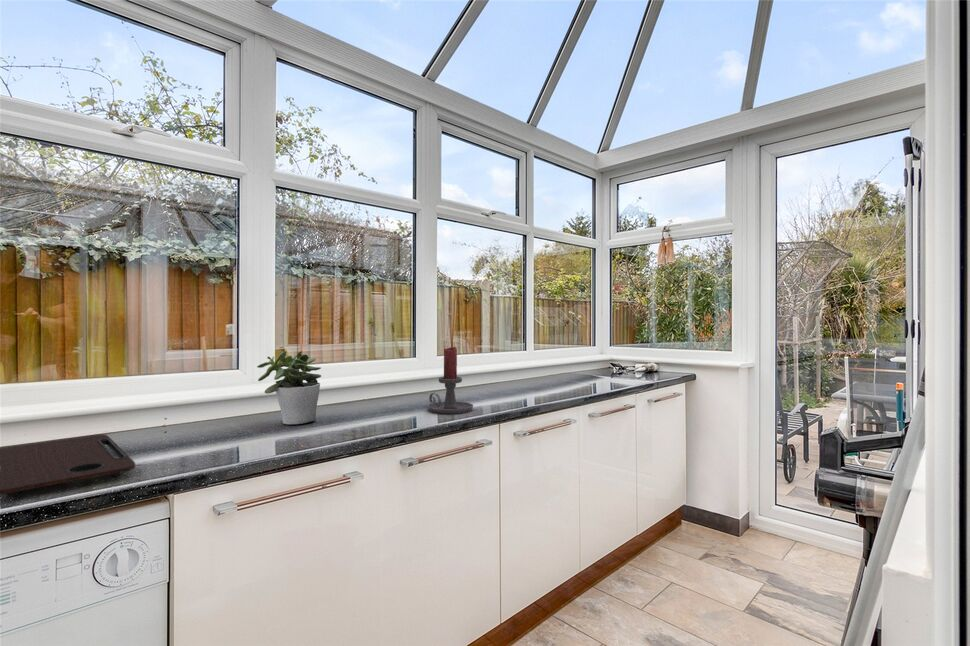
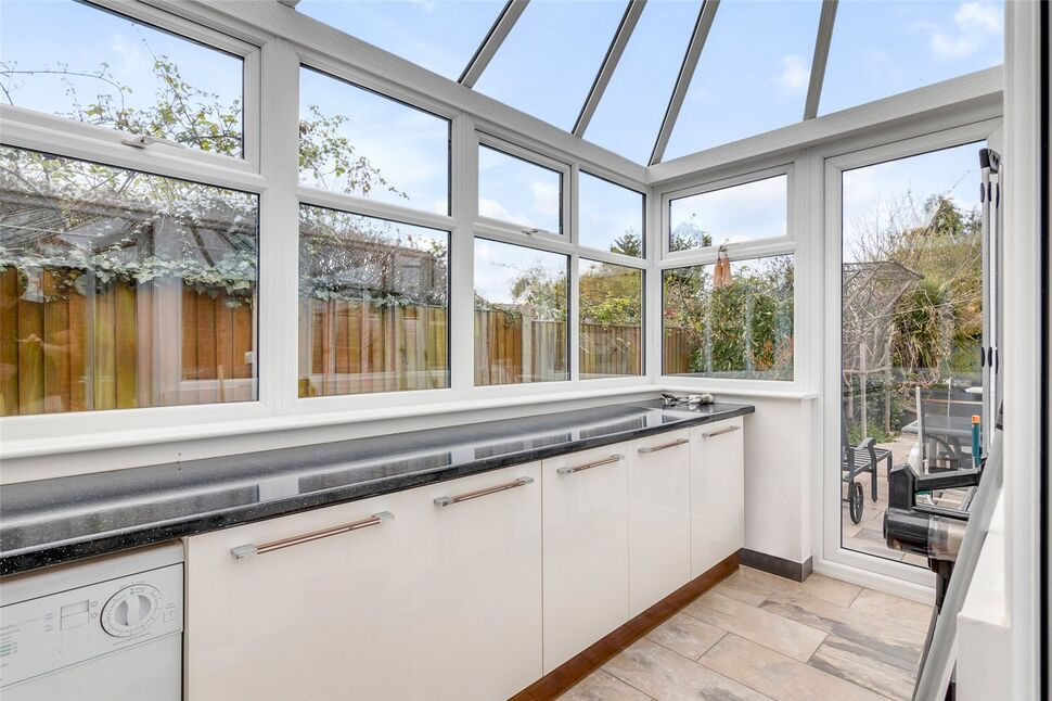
- cutting board (59, 461)
- candle holder (446, 378)
- potted plant (289, 385)
